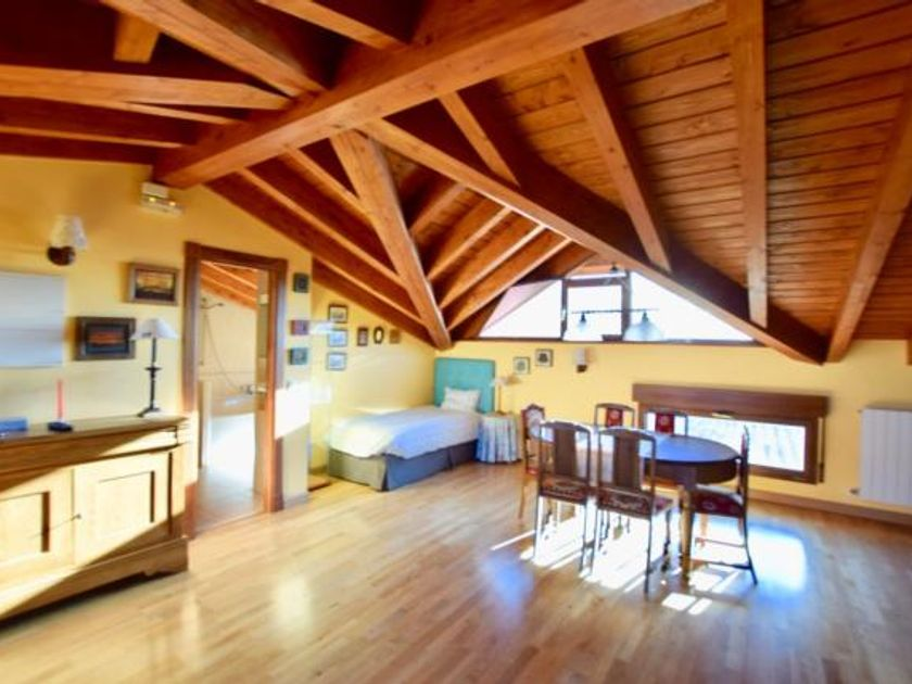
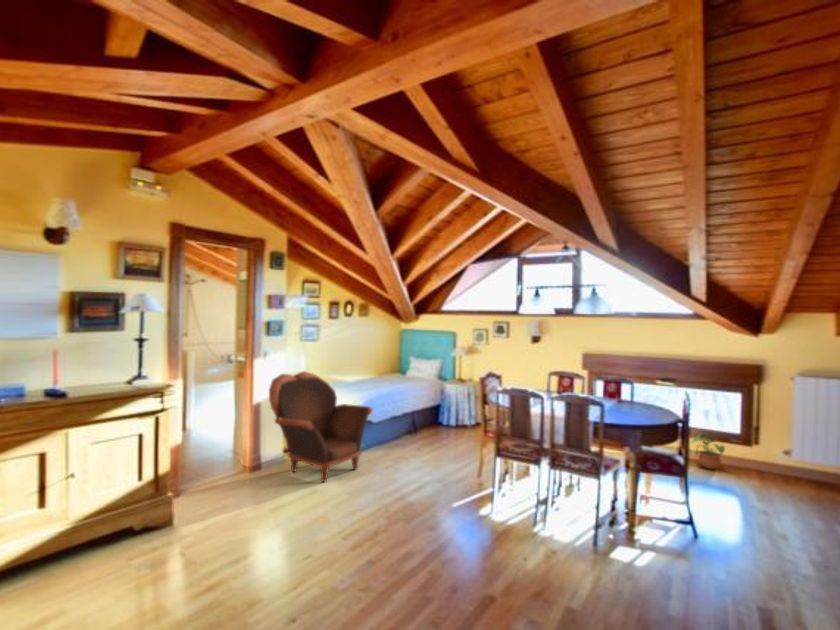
+ armchair (316, 421)
+ potted plant (708, 448)
